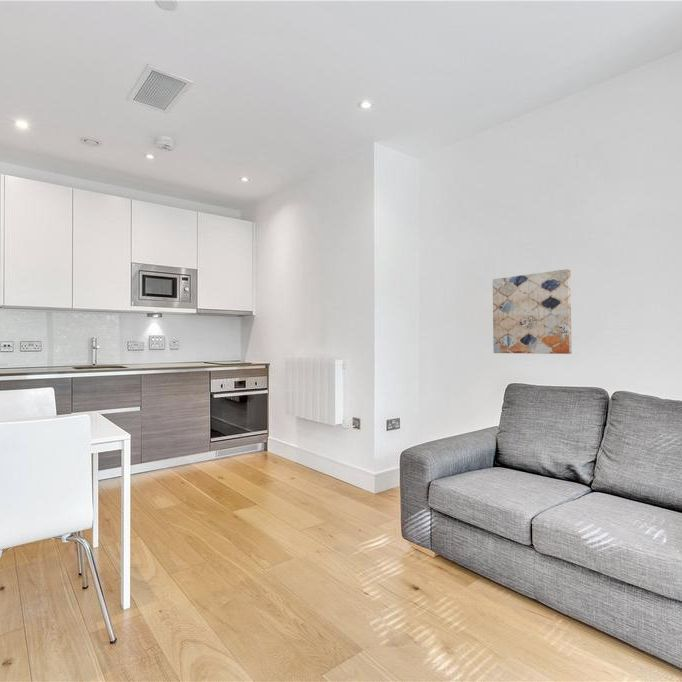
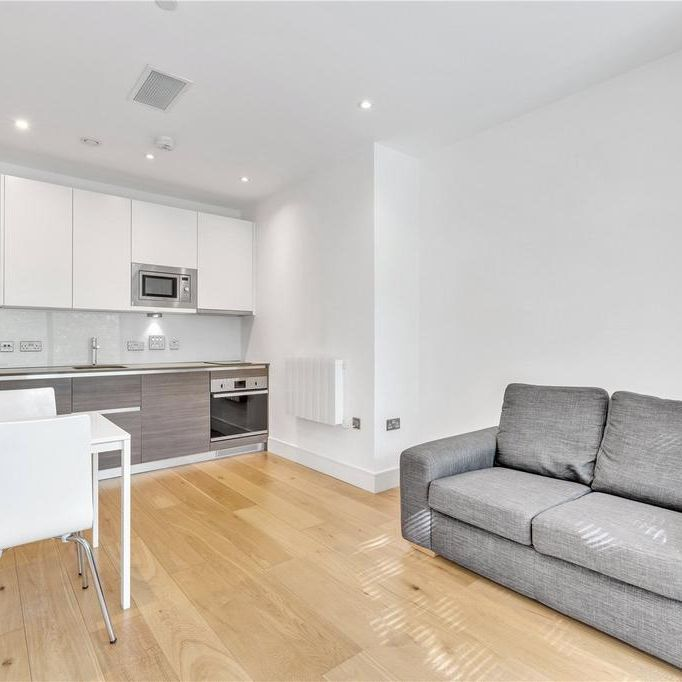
- wall art (529, 314)
